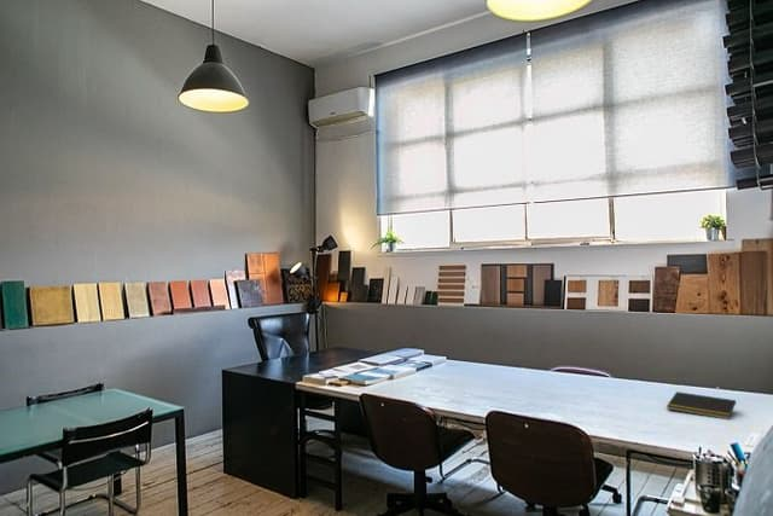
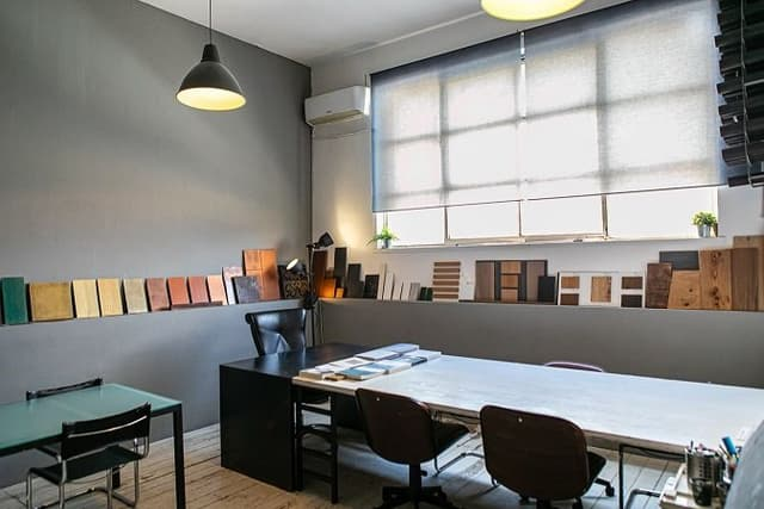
- notepad (701, 404)
